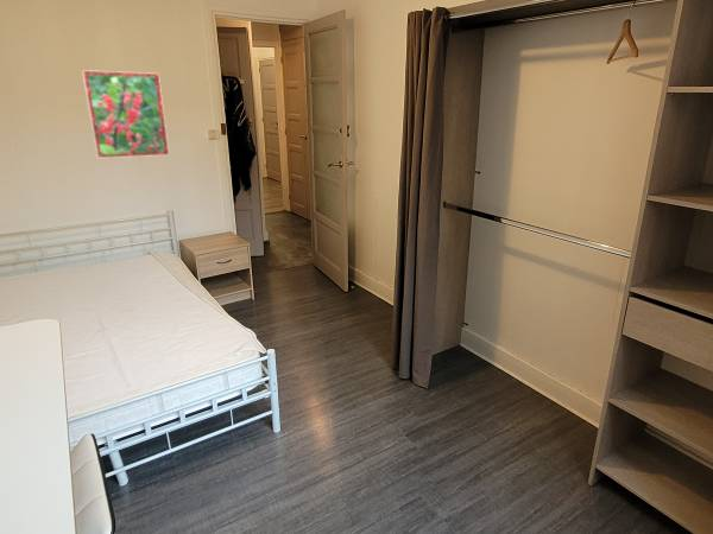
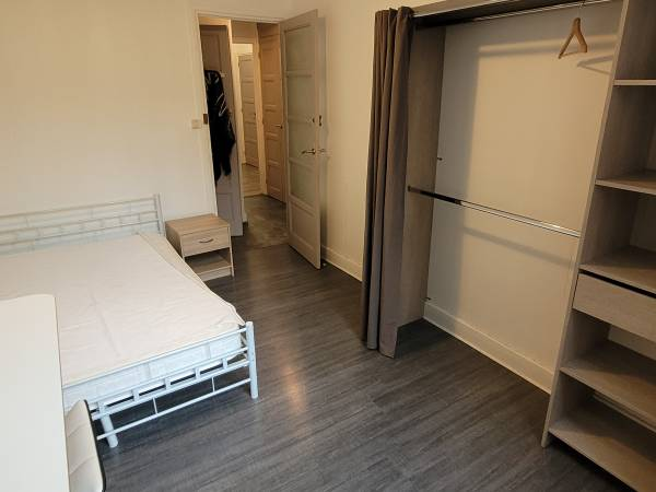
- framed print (128, 115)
